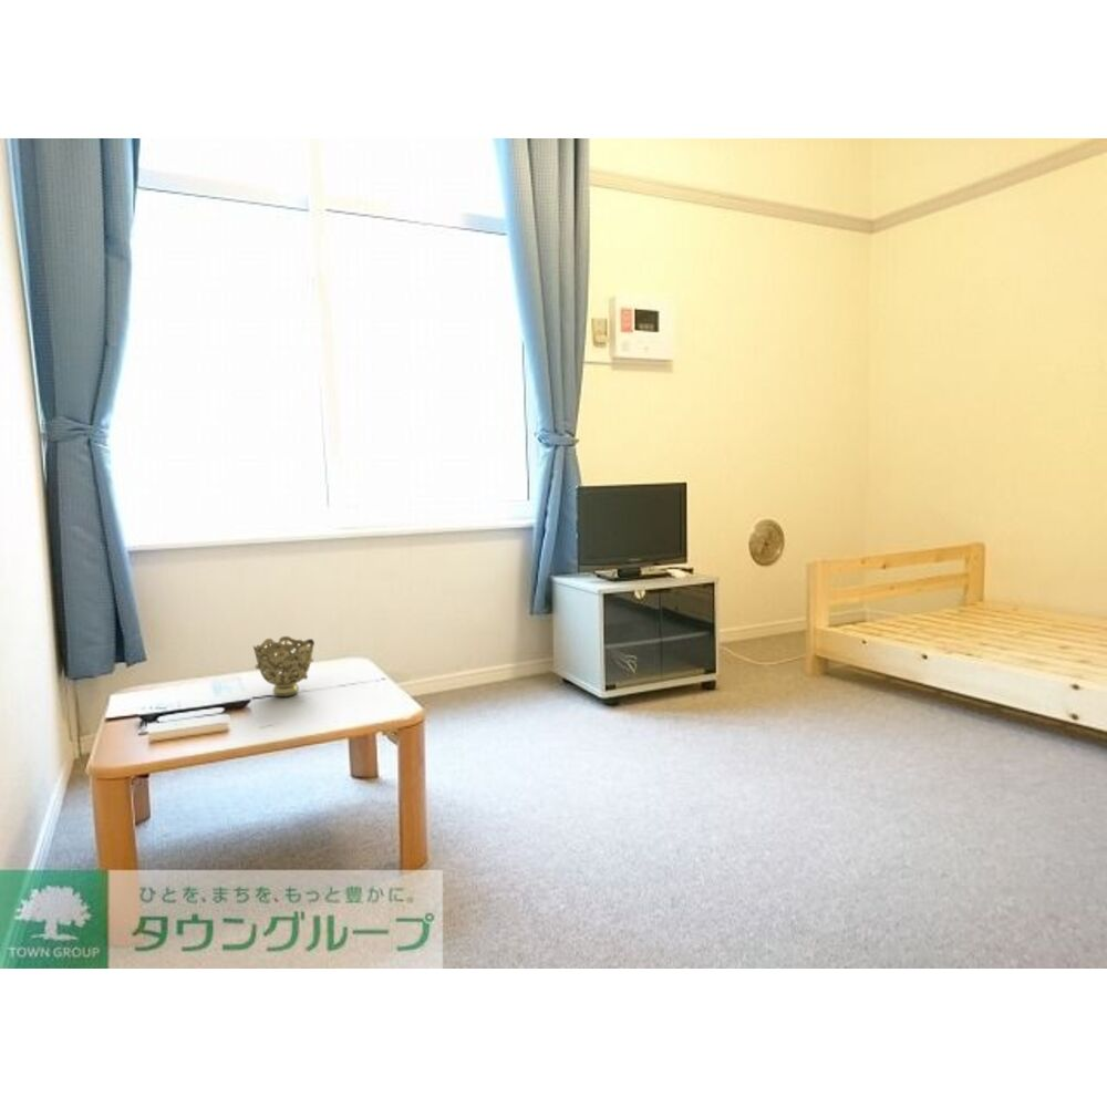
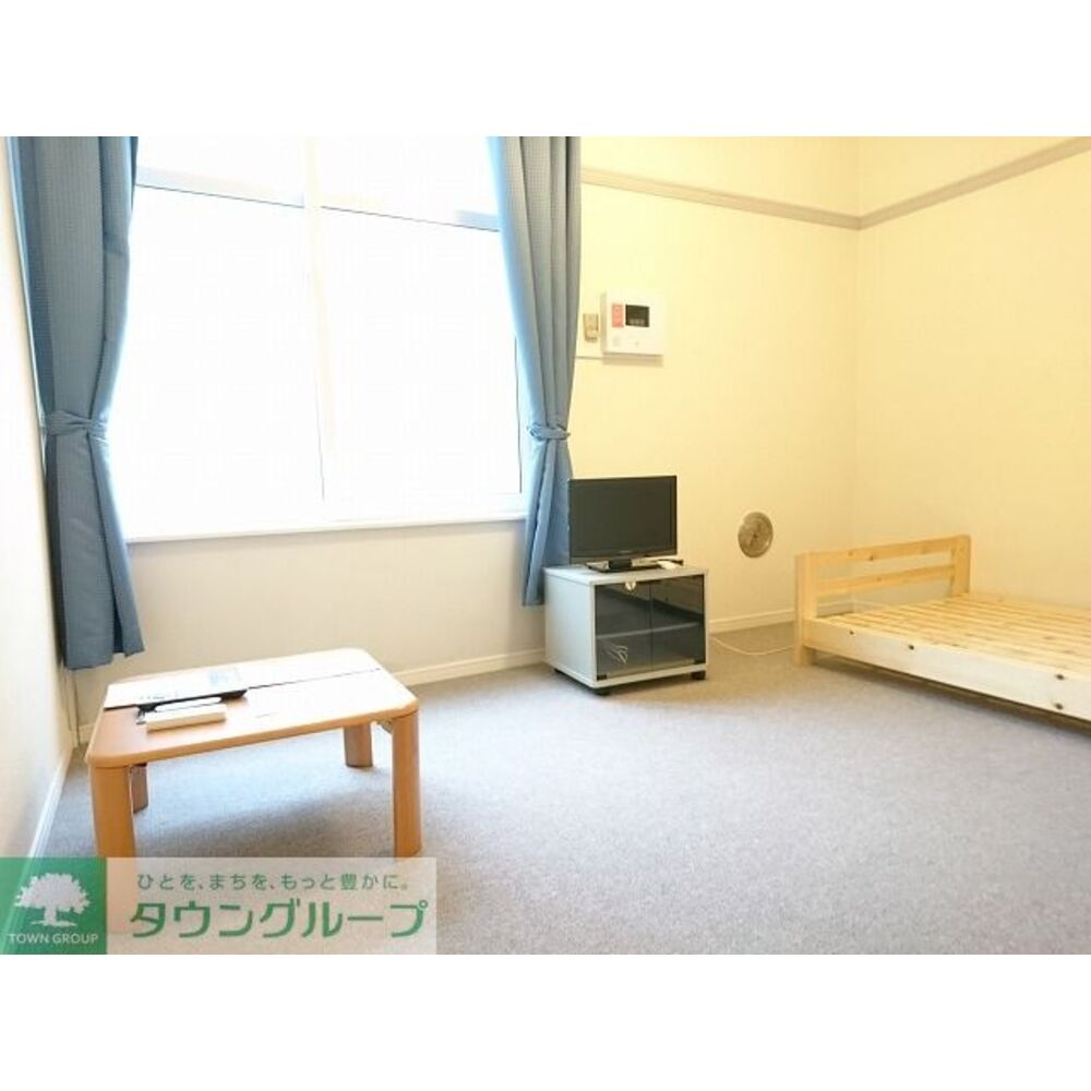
- decorative bowl (284, 668)
